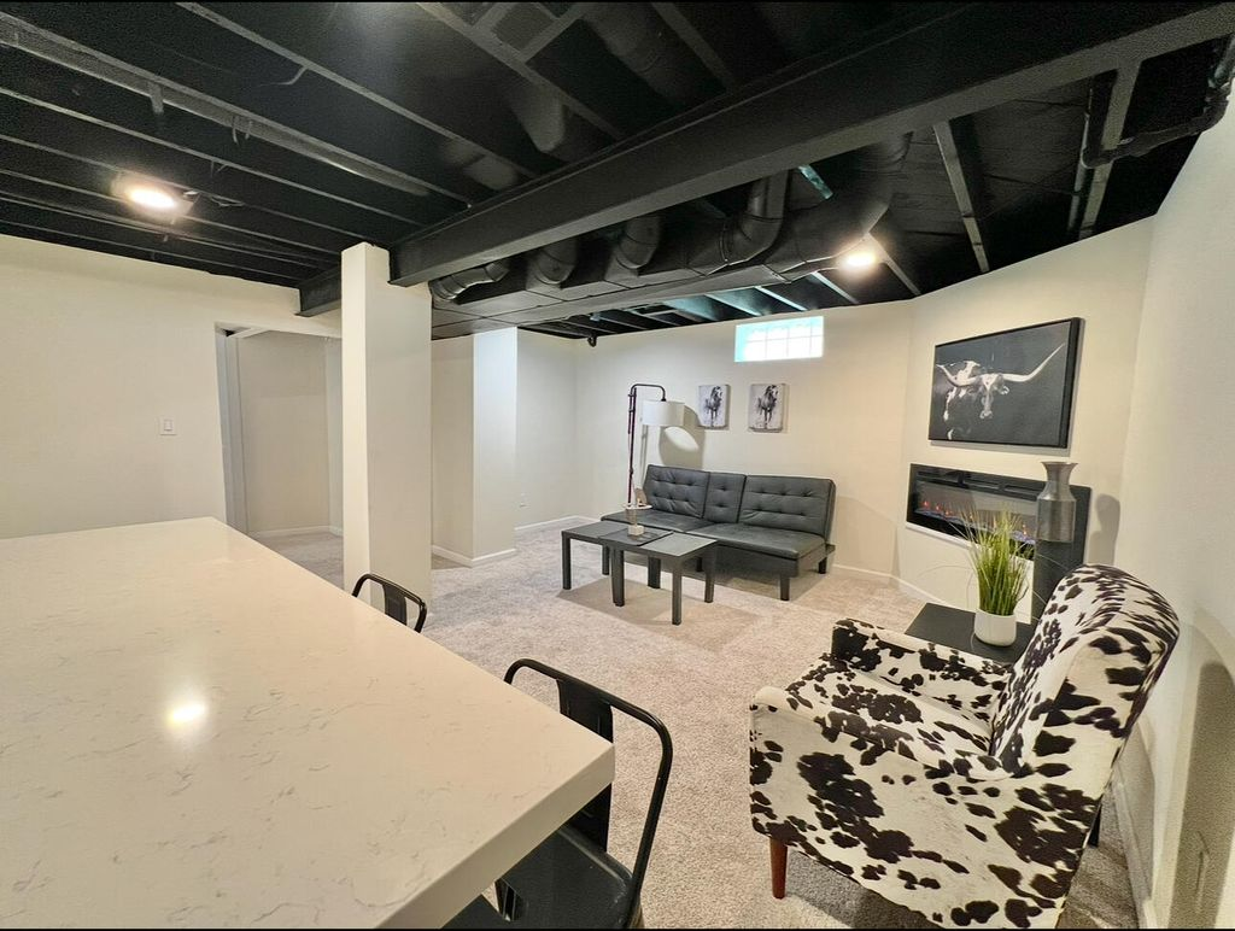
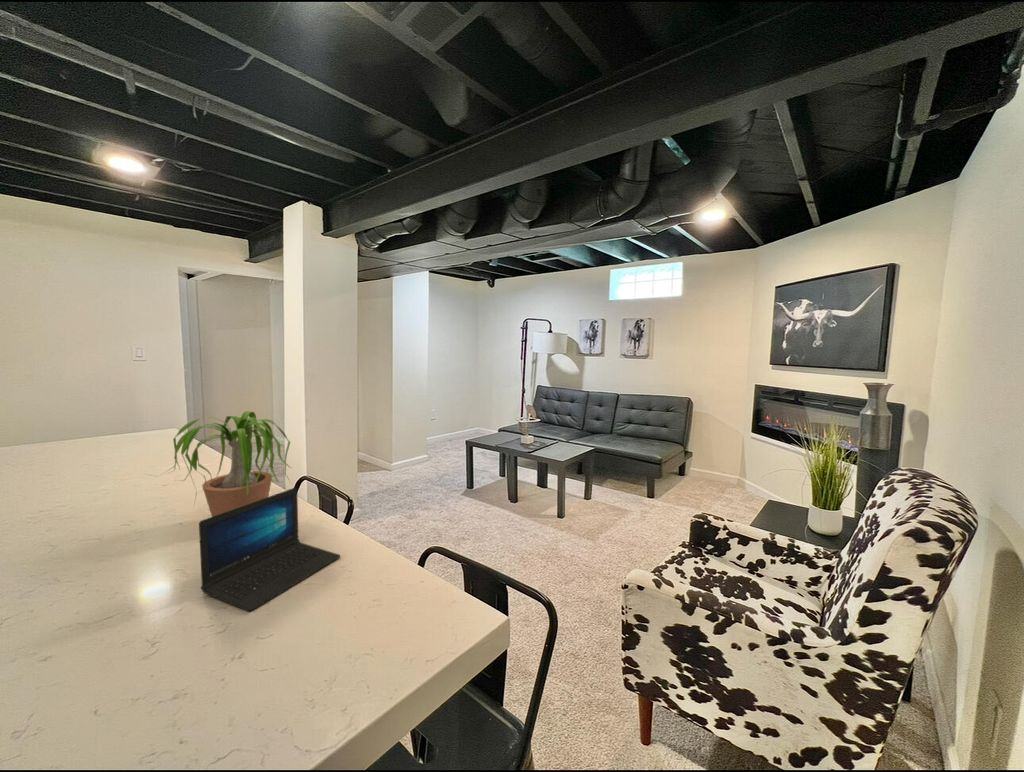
+ laptop (275, 541)
+ potted plant (230, 470)
